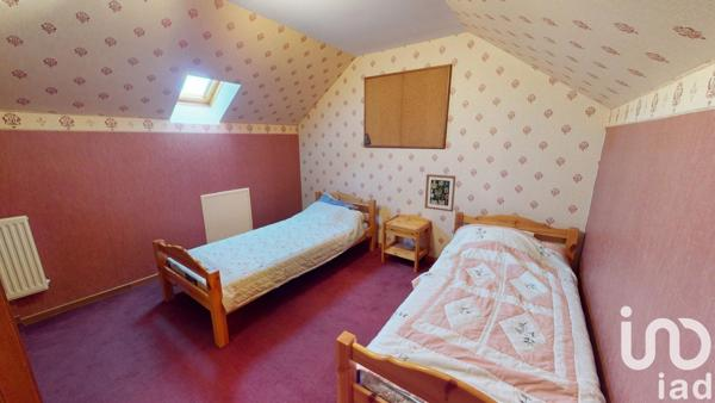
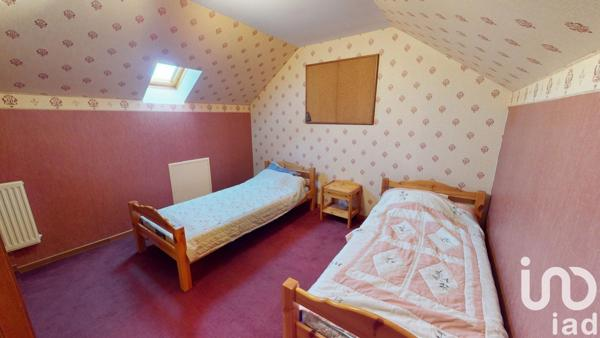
- wall art (439, 192)
